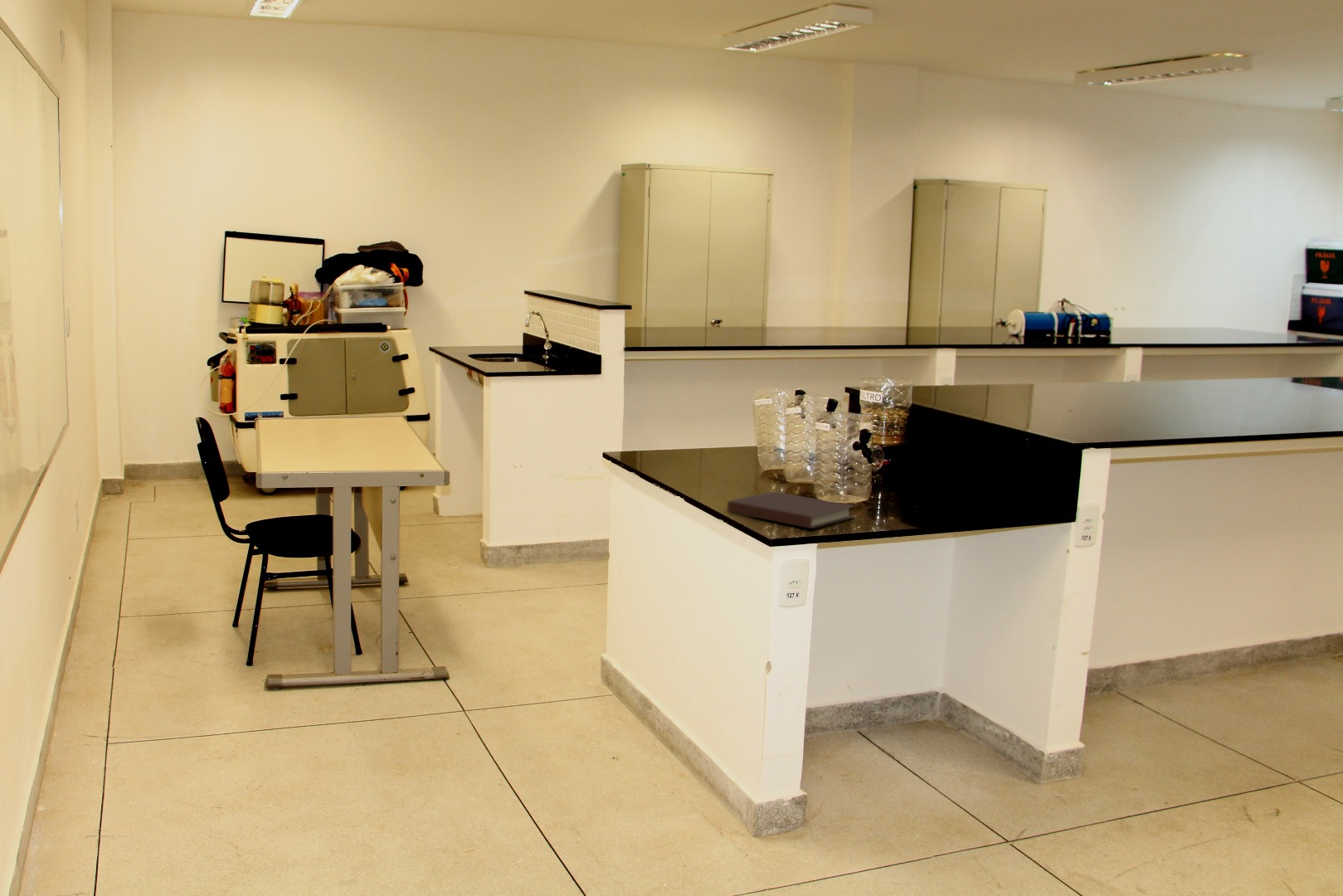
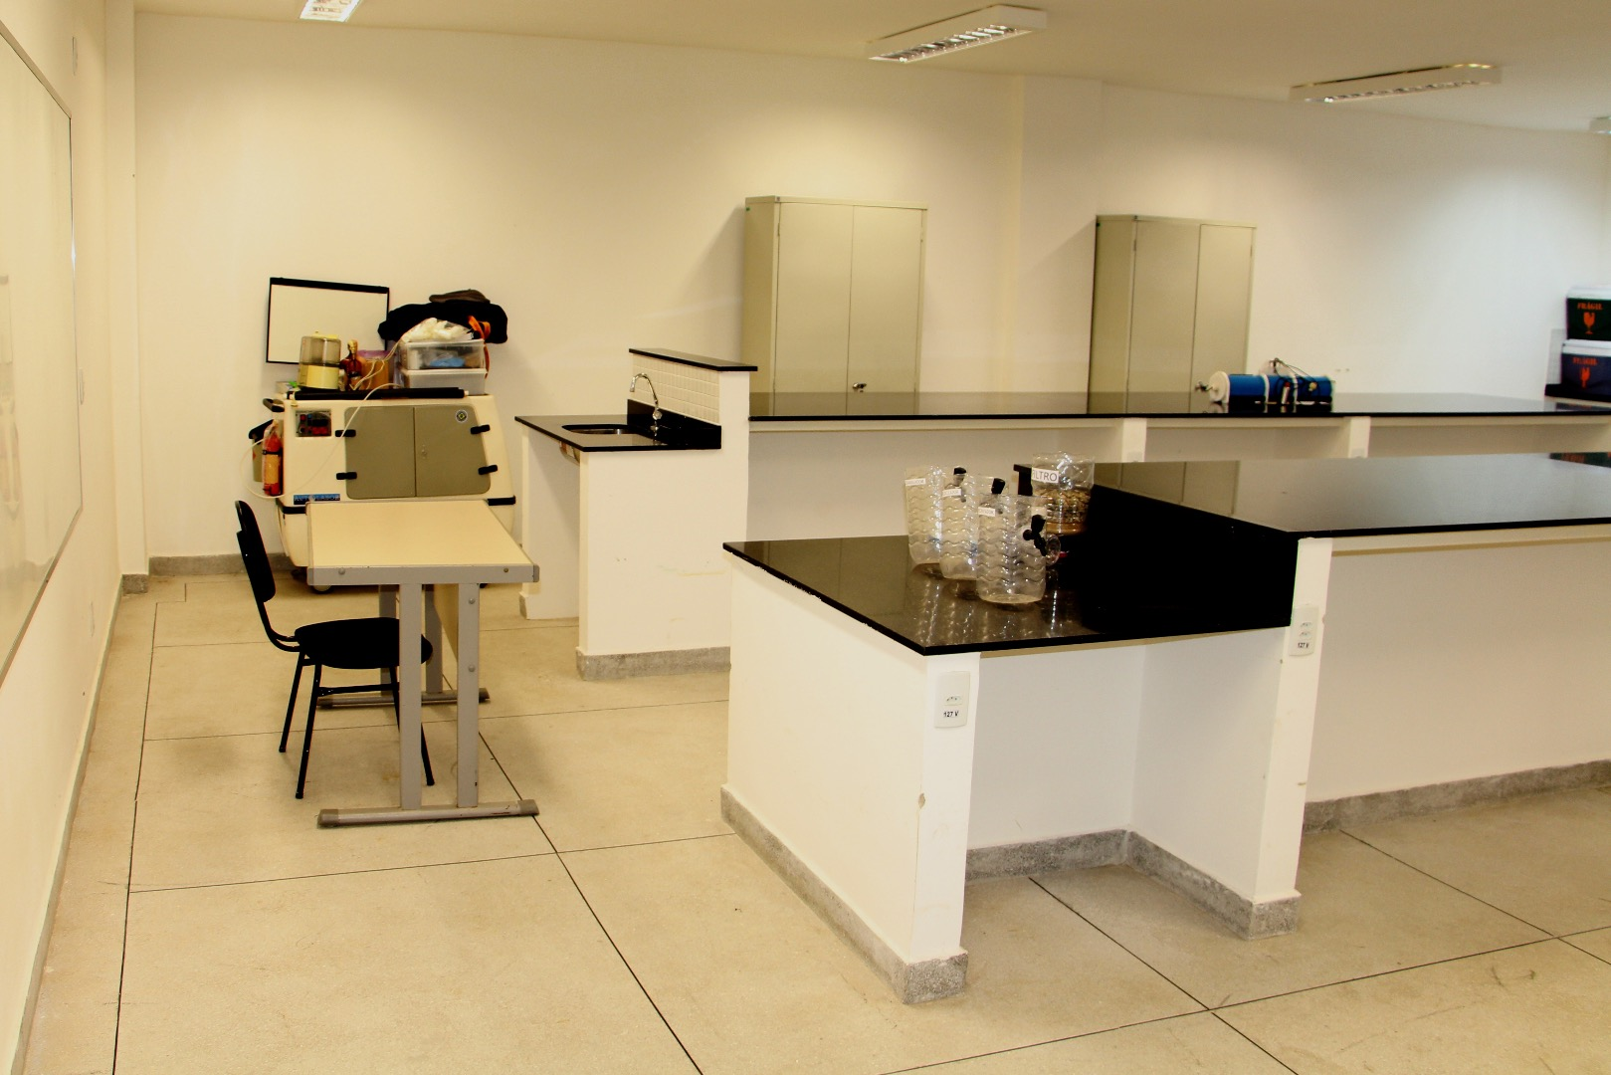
- notebook (791, 509)
